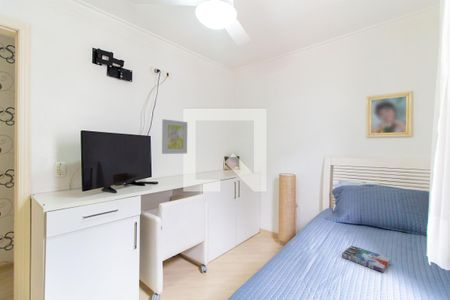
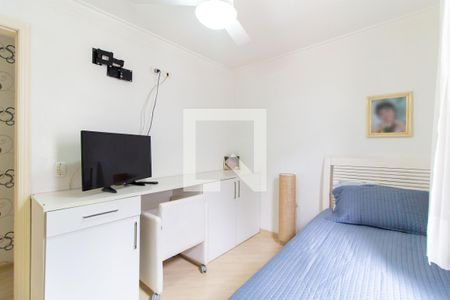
- wall art (175, 137)
- book (365, 257)
